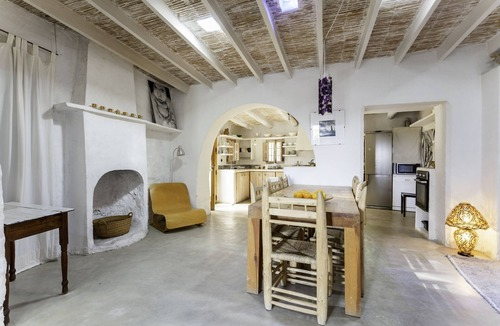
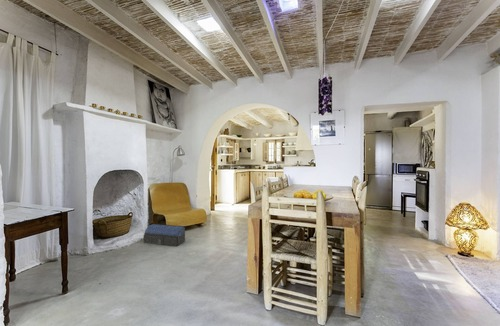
+ architectural model (164, 234)
